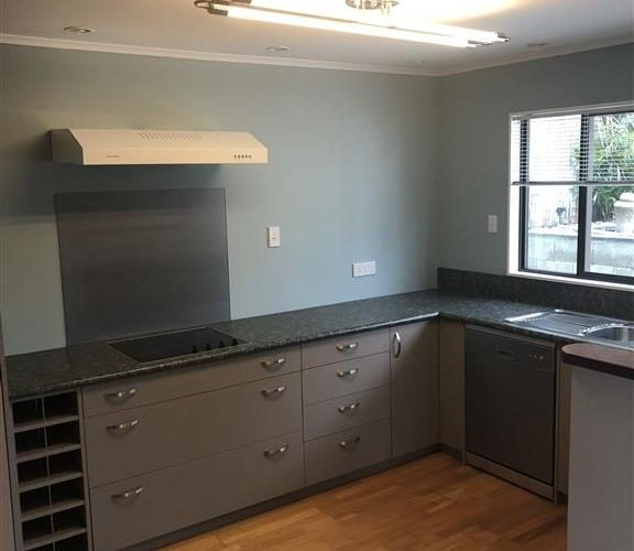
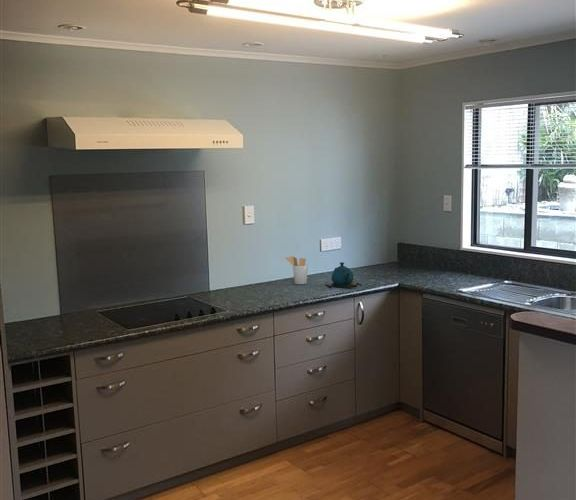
+ teapot (343, 273)
+ utensil holder (297, 269)
